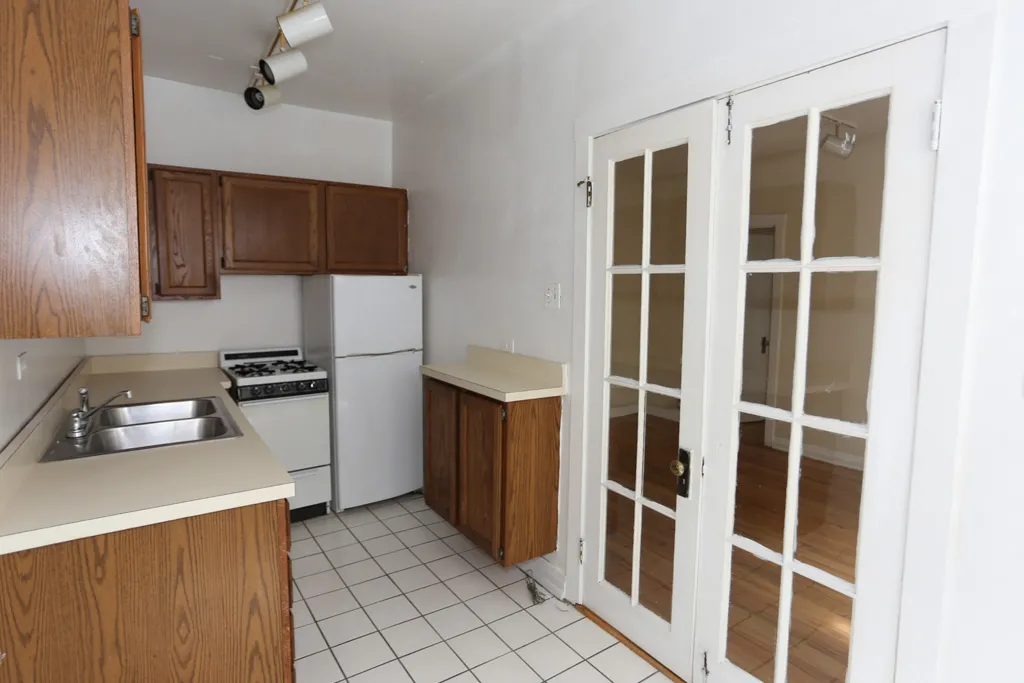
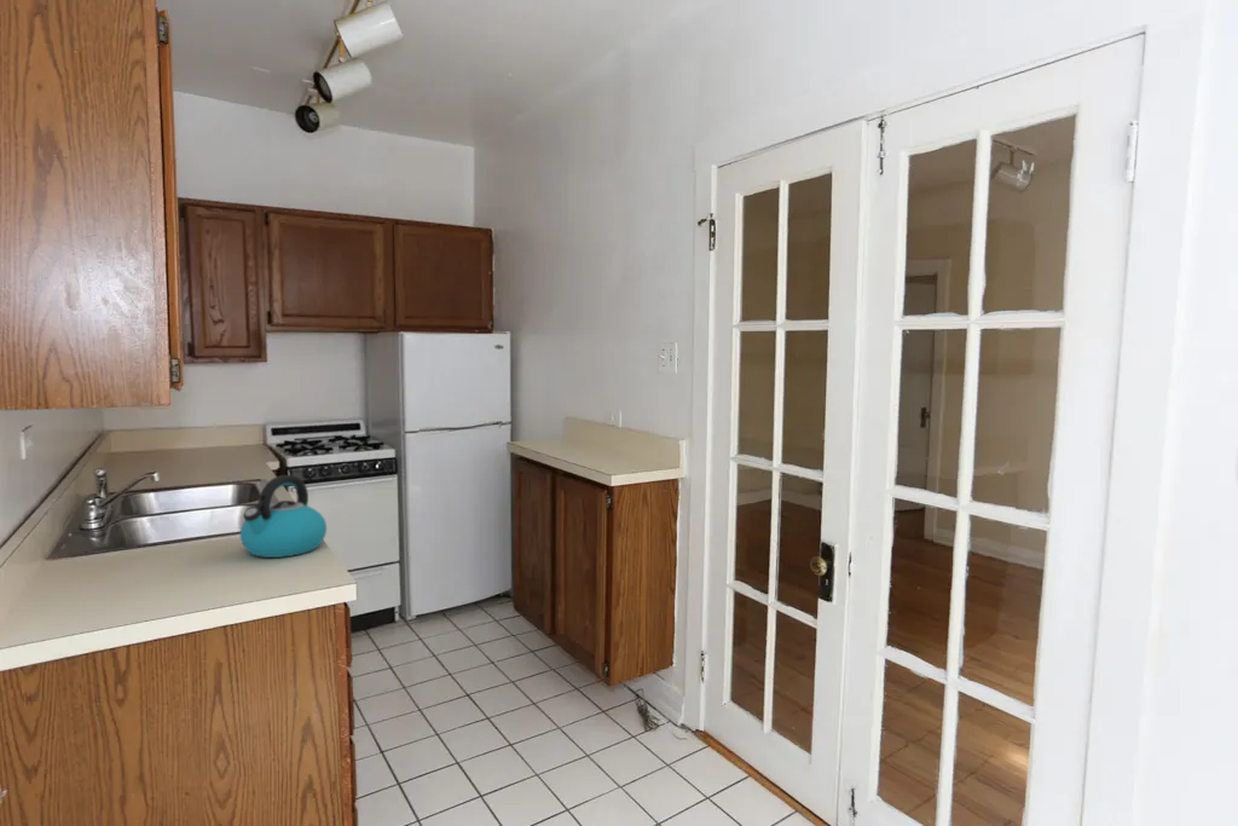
+ kettle (279, 513)
